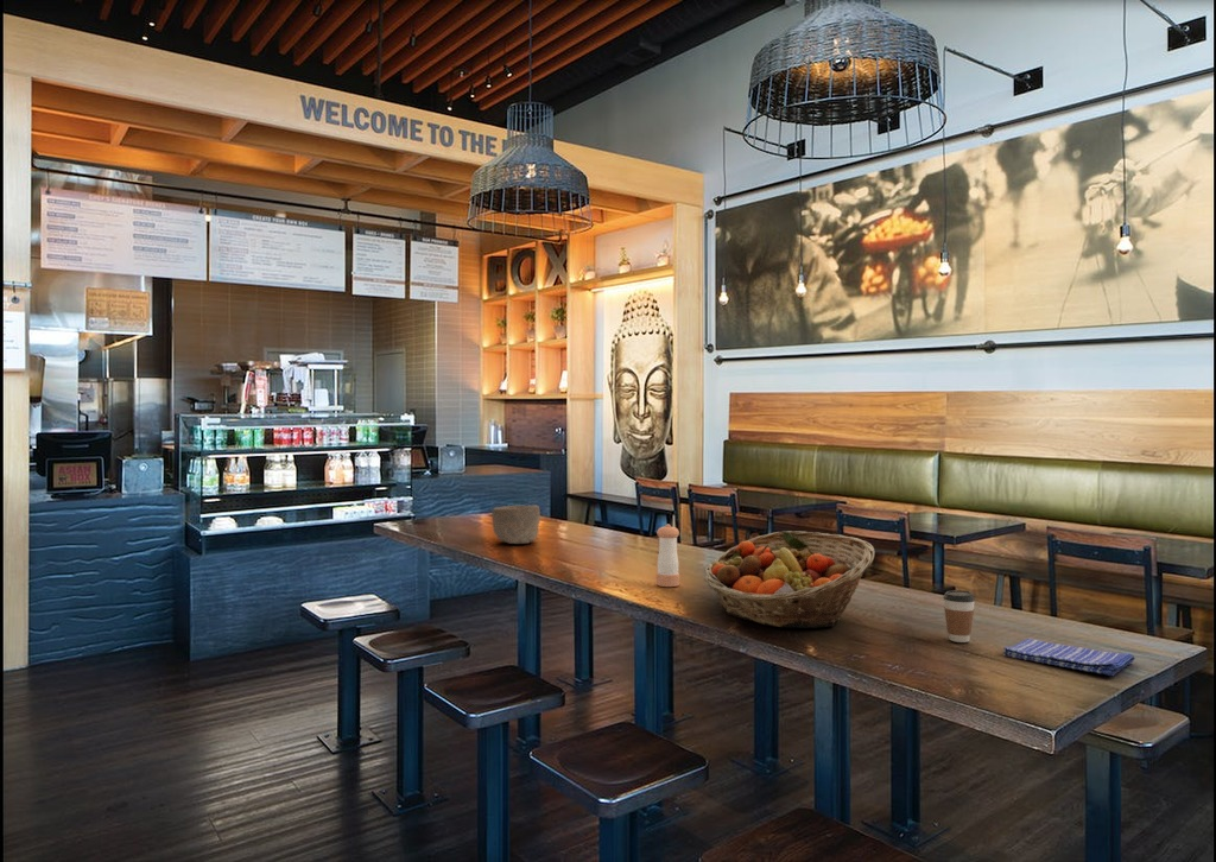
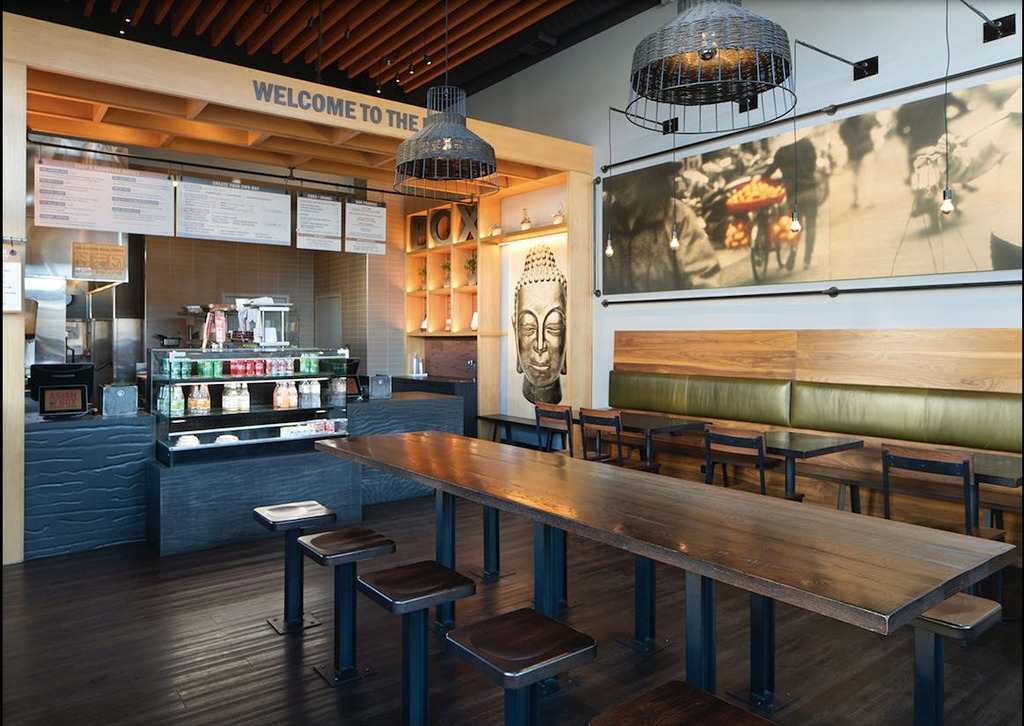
- coffee cup (958, 616)
- pepper shaker (667, 553)
- fruit basket (786, 576)
- bowl (515, 524)
- dish towel (1068, 652)
